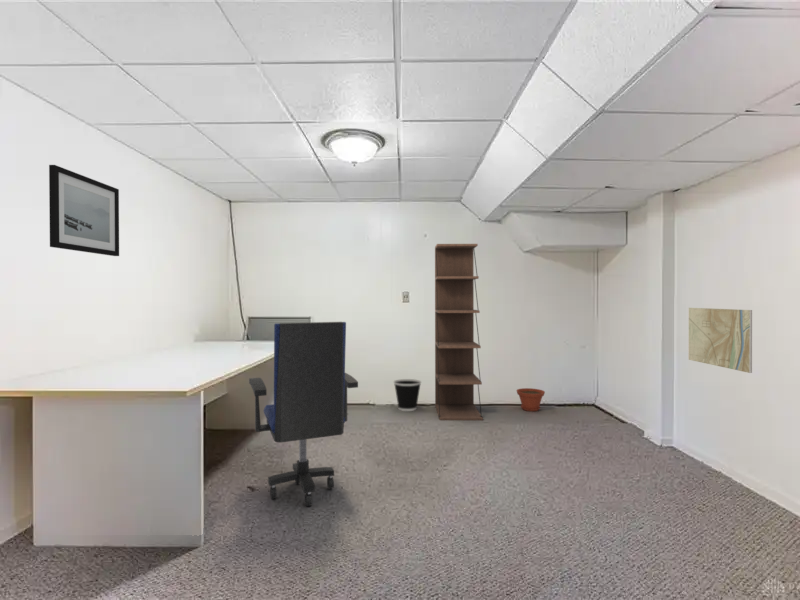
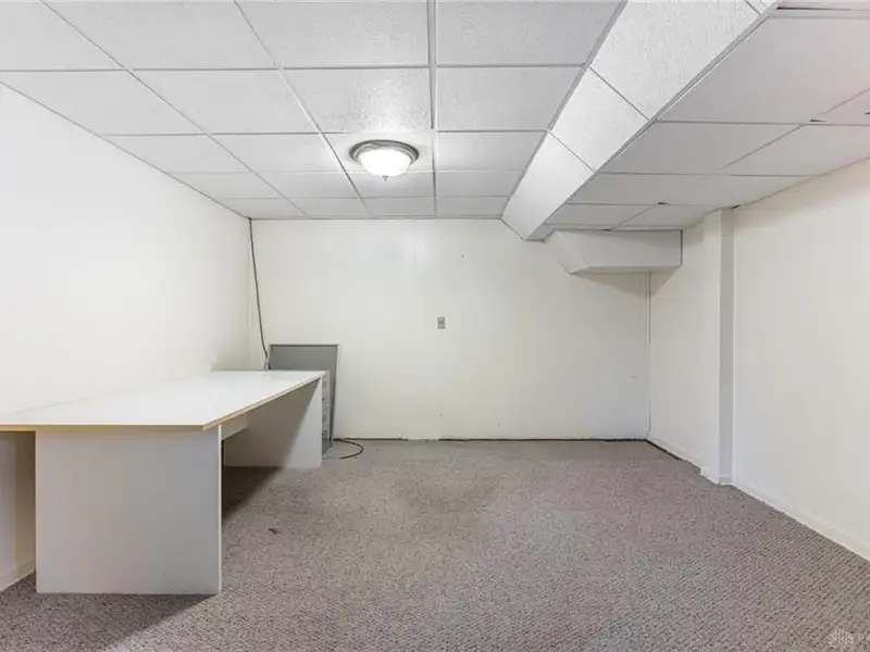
- bookcase (457, 328)
- wastebasket (407, 395)
- plant pot (530, 400)
- map (717, 337)
- office chair (304, 408)
- wall art (87, 215)
